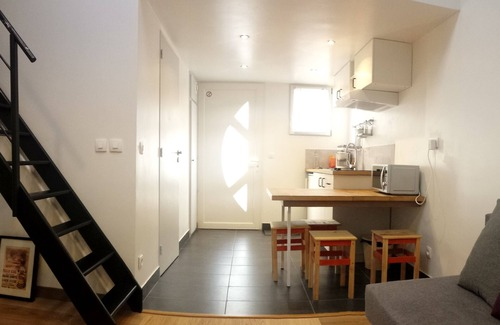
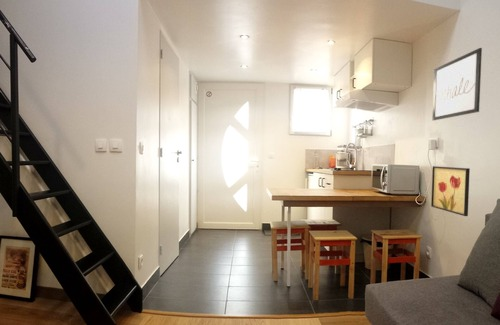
+ wall art (454, 88)
+ wall art (449, 189)
